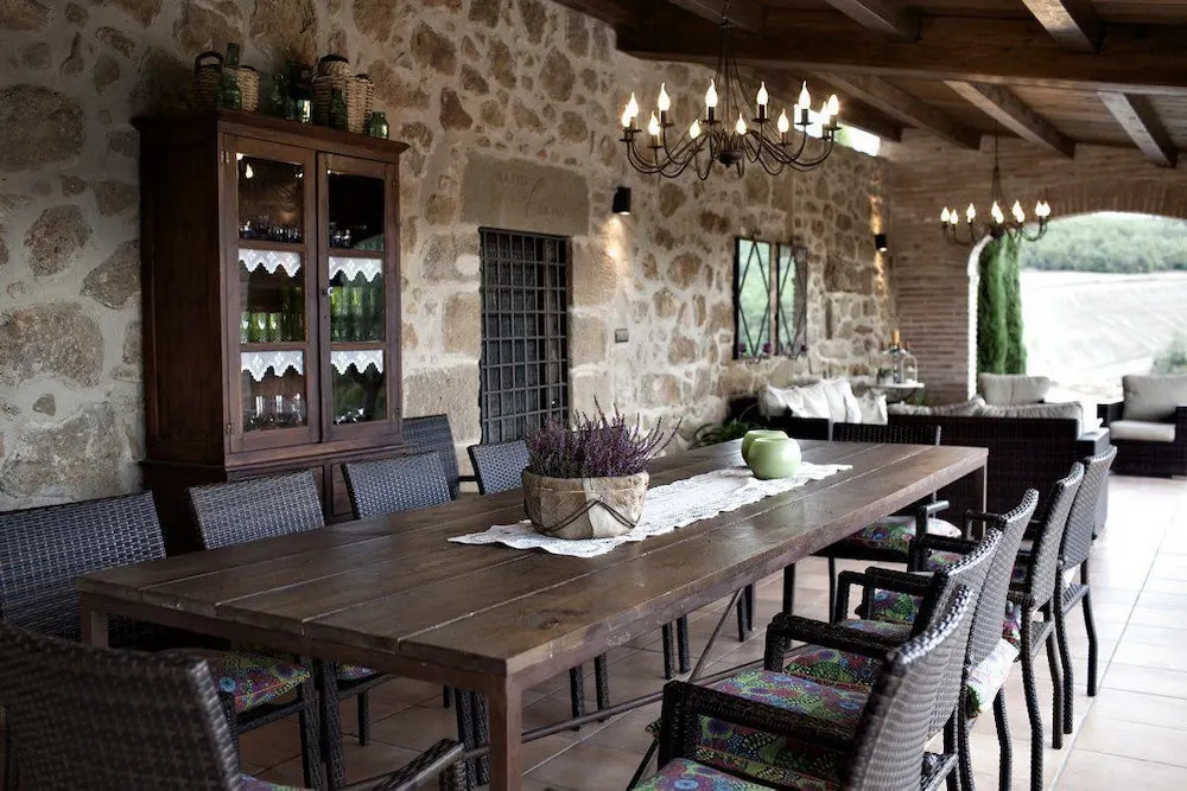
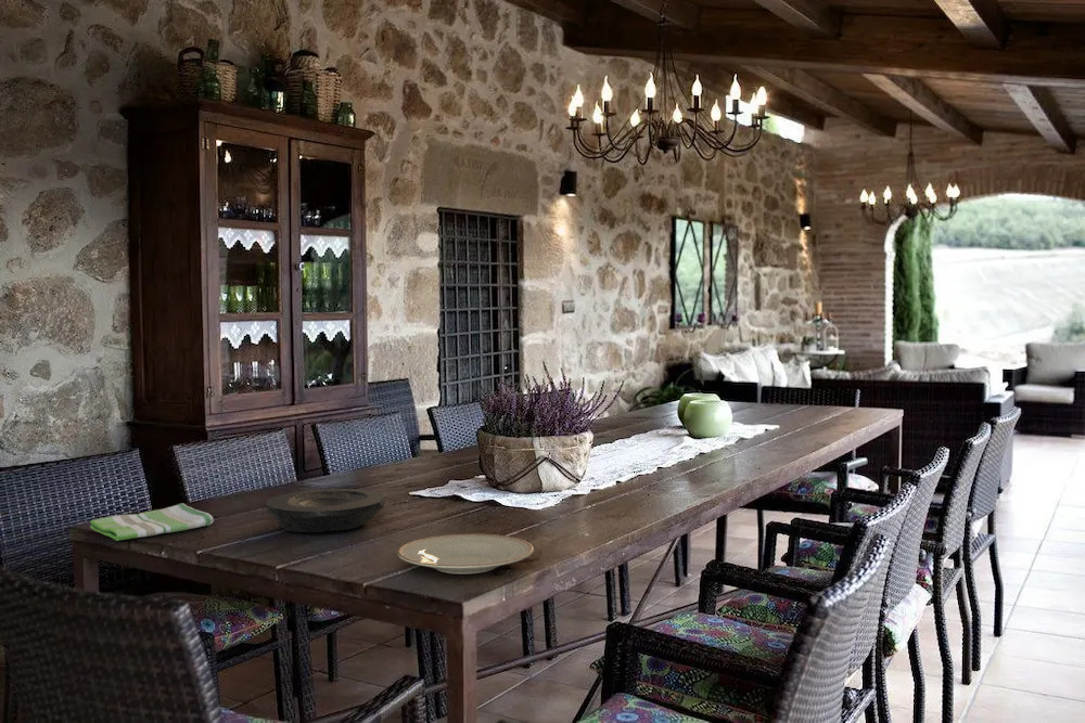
+ plate (327, 512)
+ dish towel (152, 520)
+ plate (465, 557)
